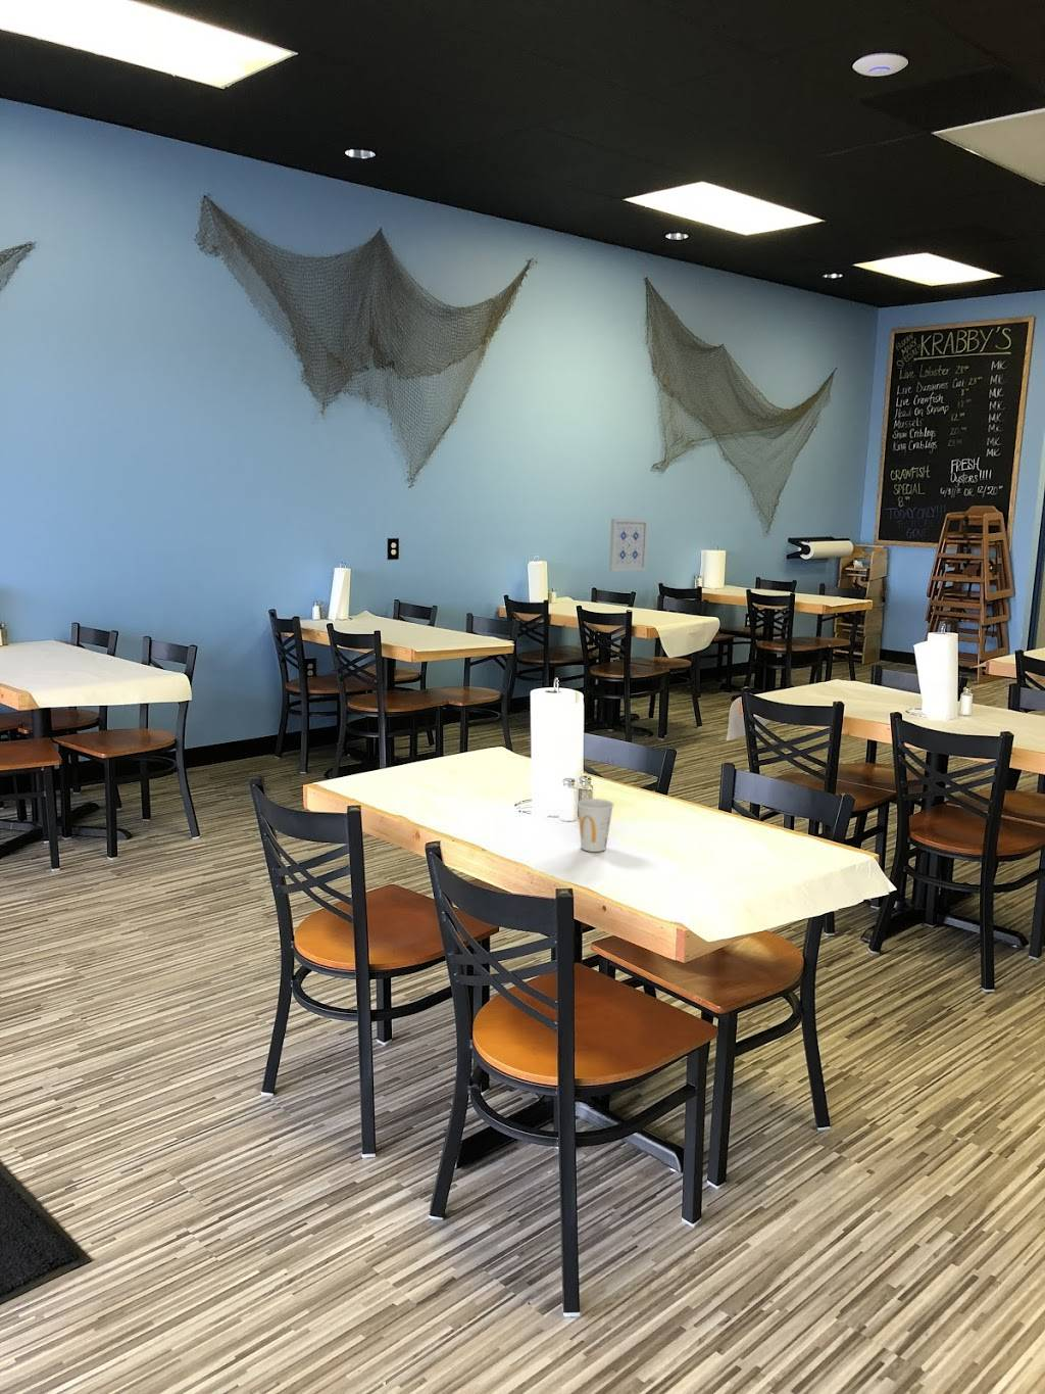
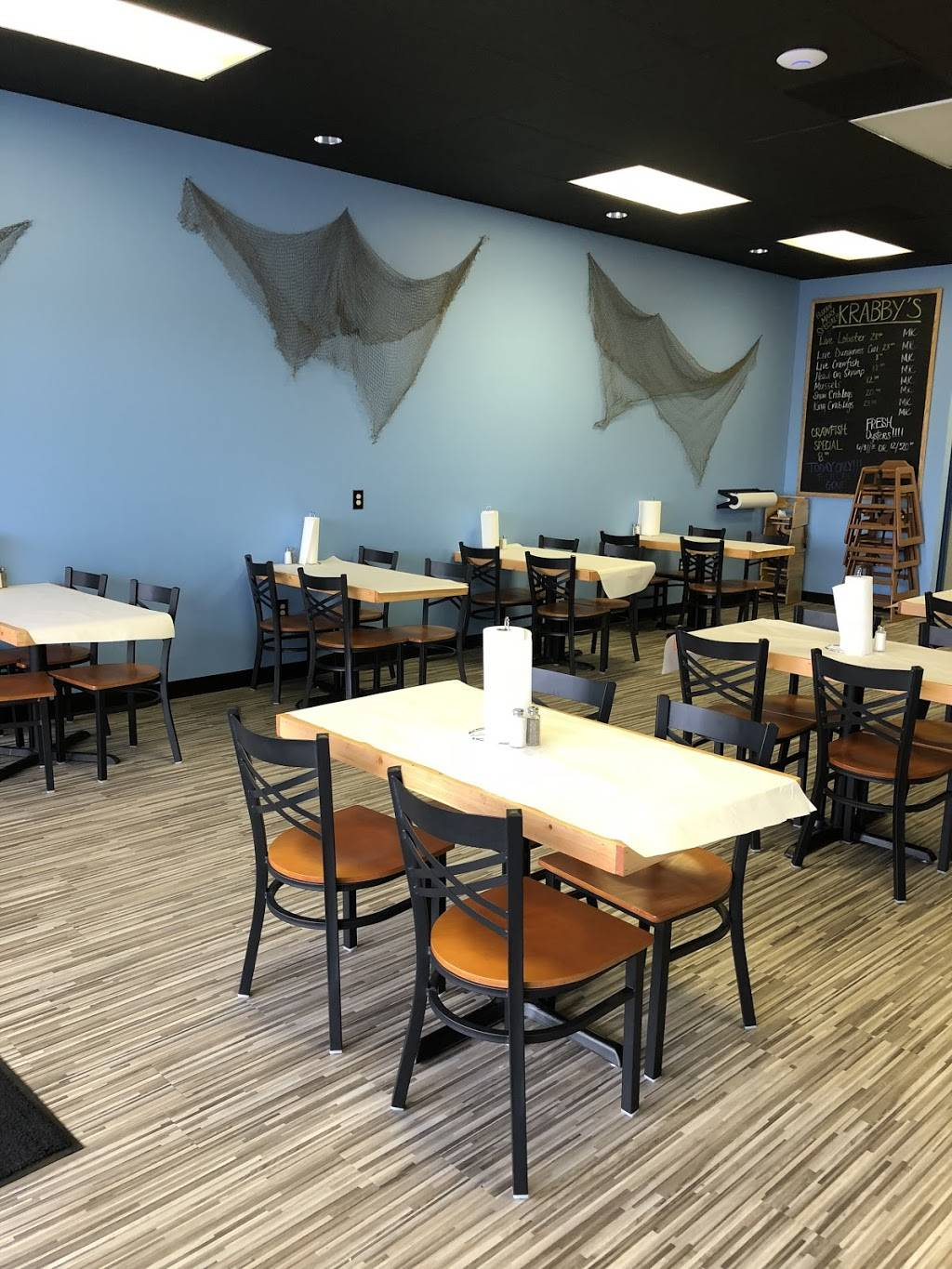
- wall art (629, 545)
- cup (594, 825)
